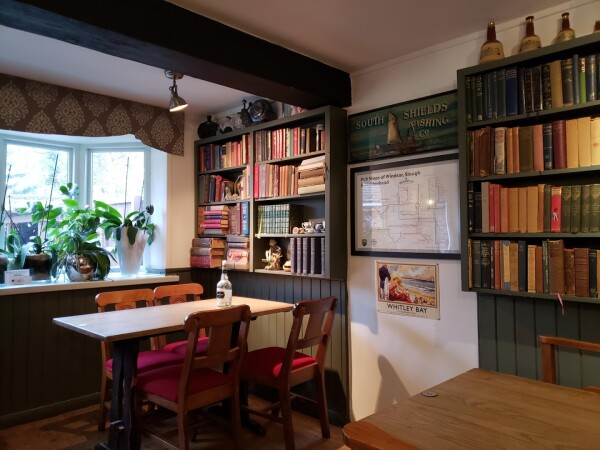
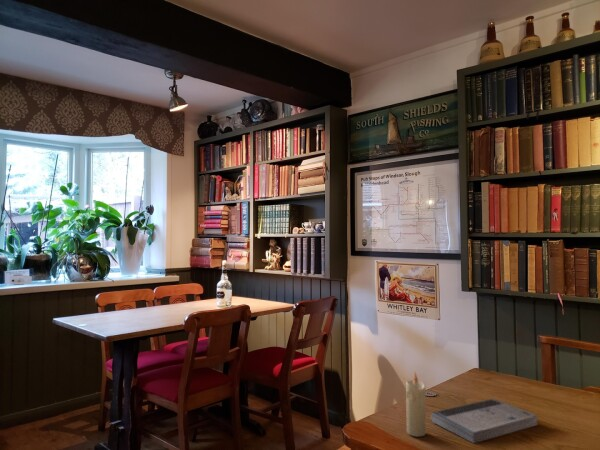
+ candle (416, 402)
+ book (483, 418)
